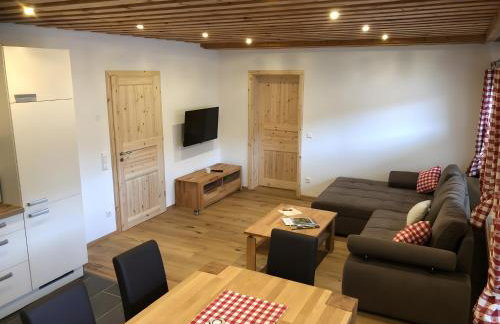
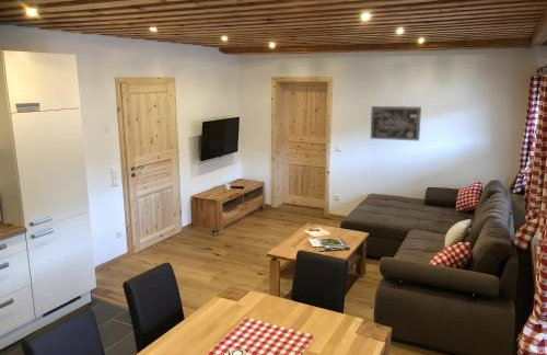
+ wall art (395, 123)
